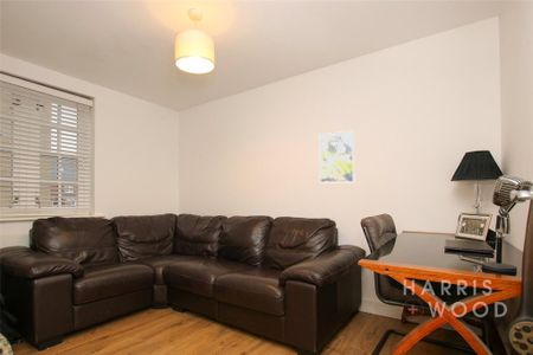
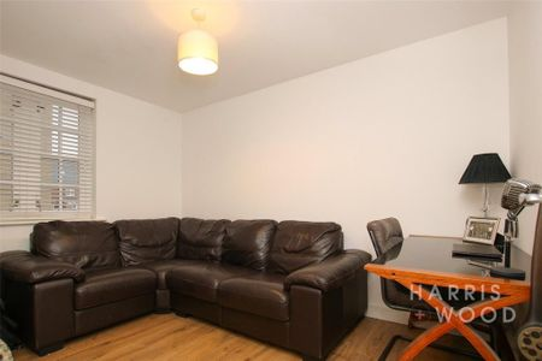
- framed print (336, 157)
